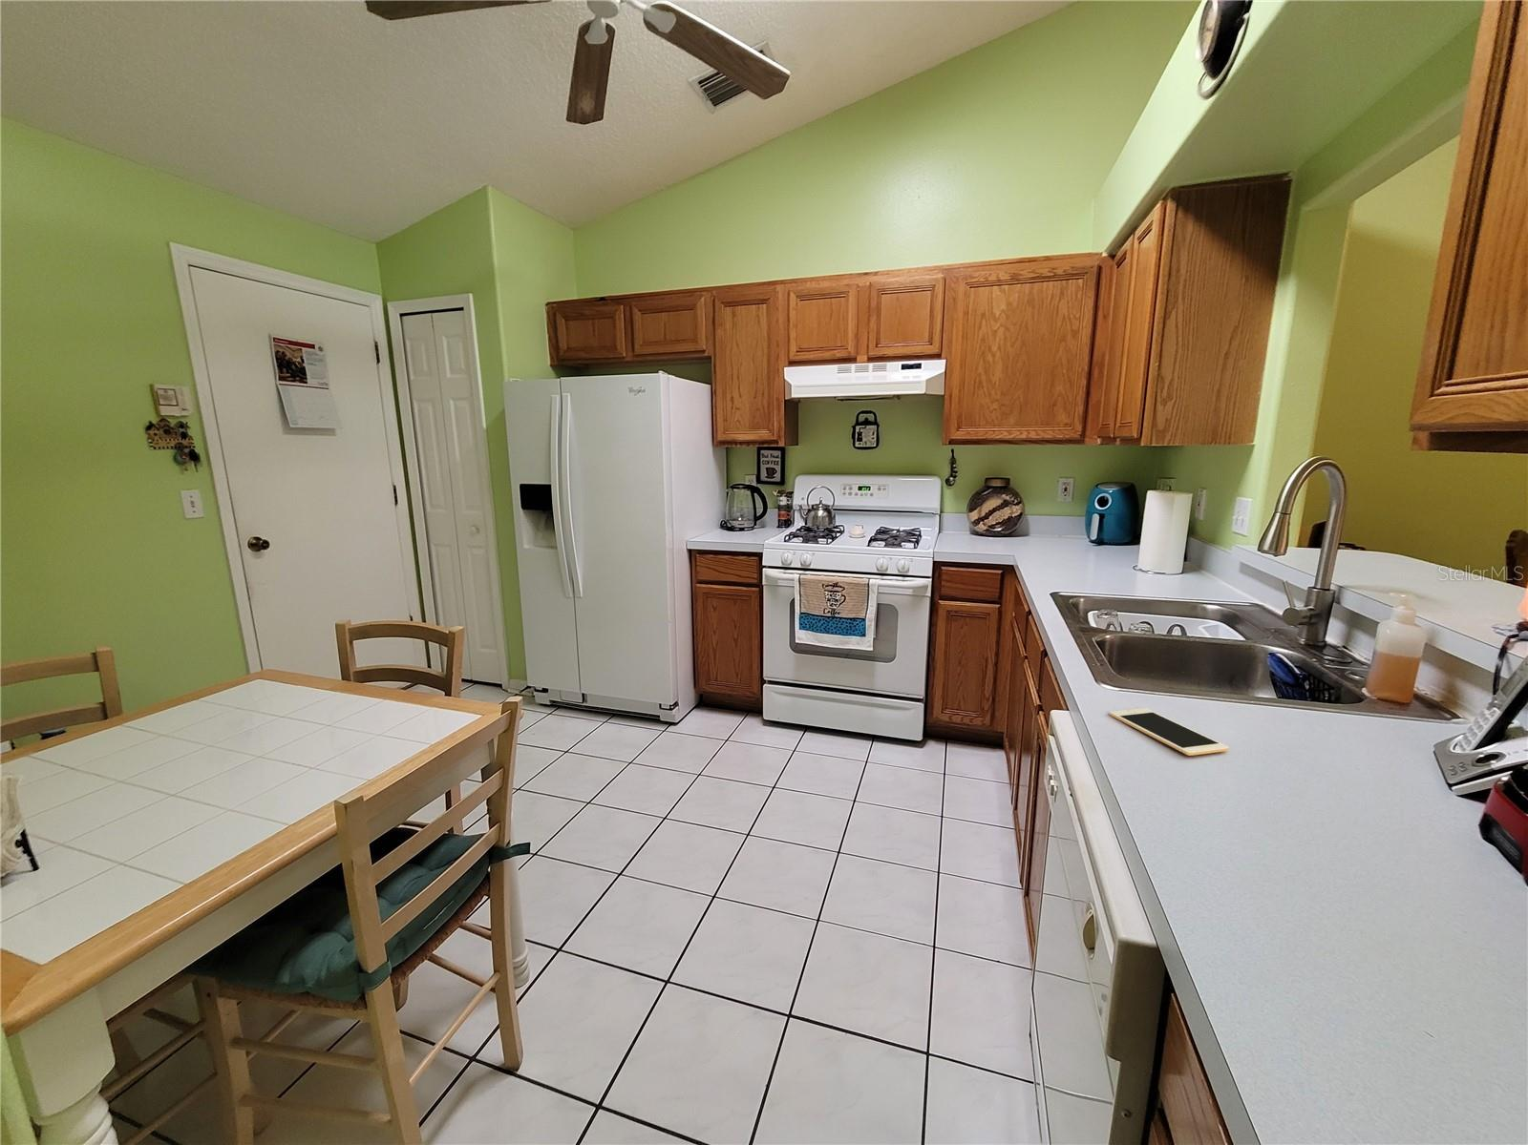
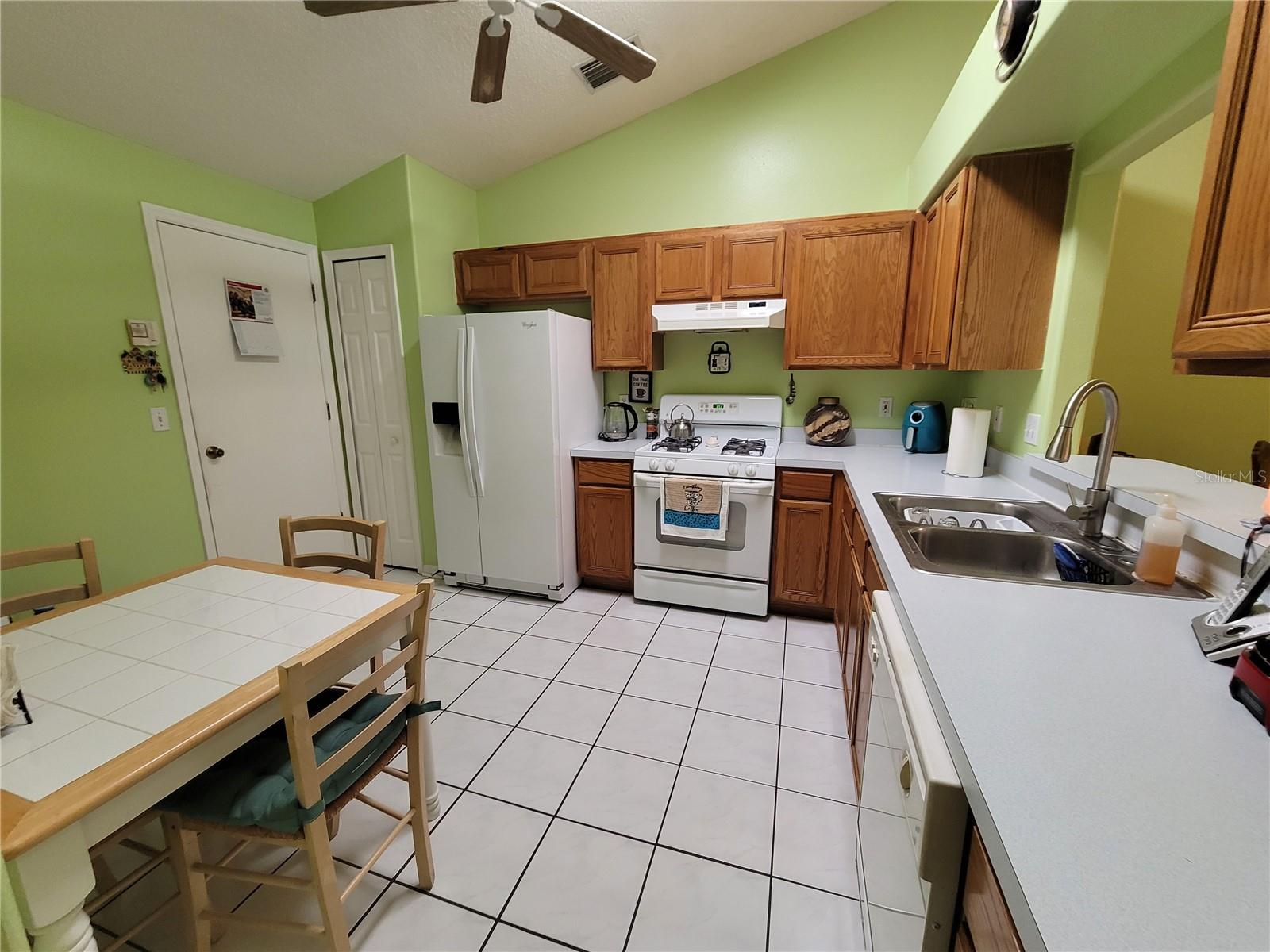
- cell phone (1165, 729)
